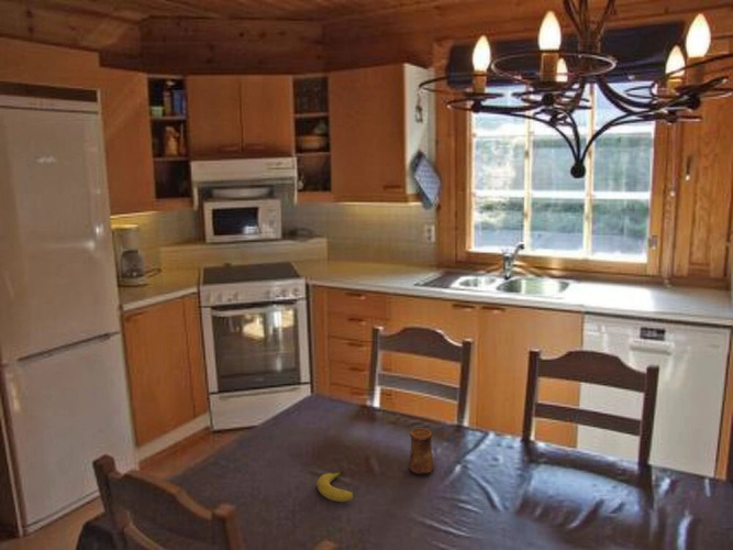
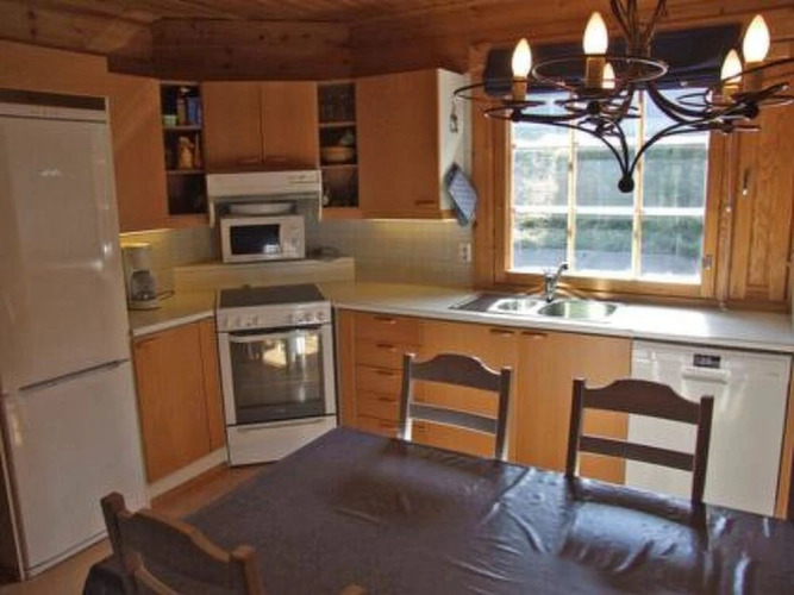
- fruit (337, 488)
- cup (421, 451)
